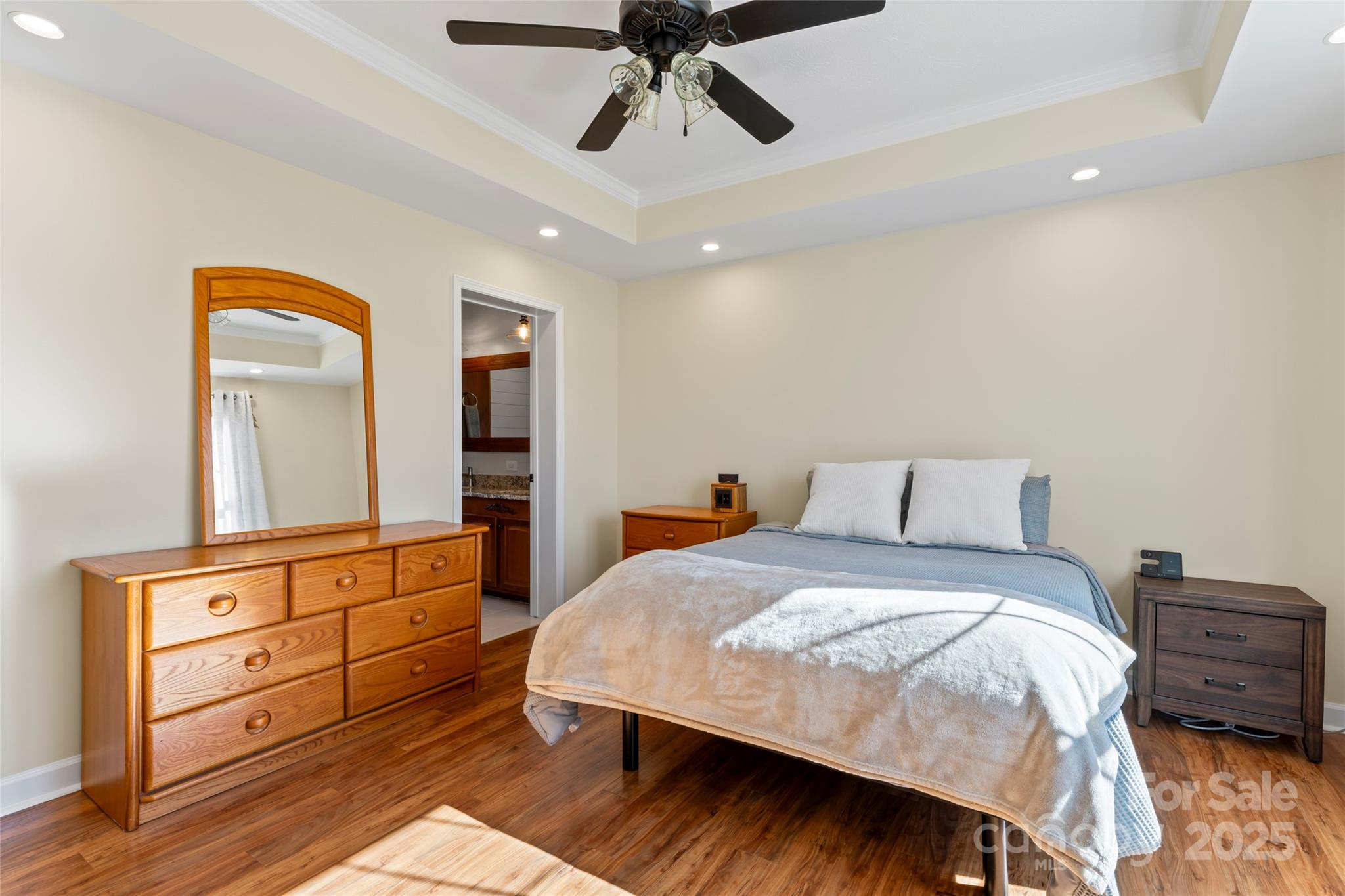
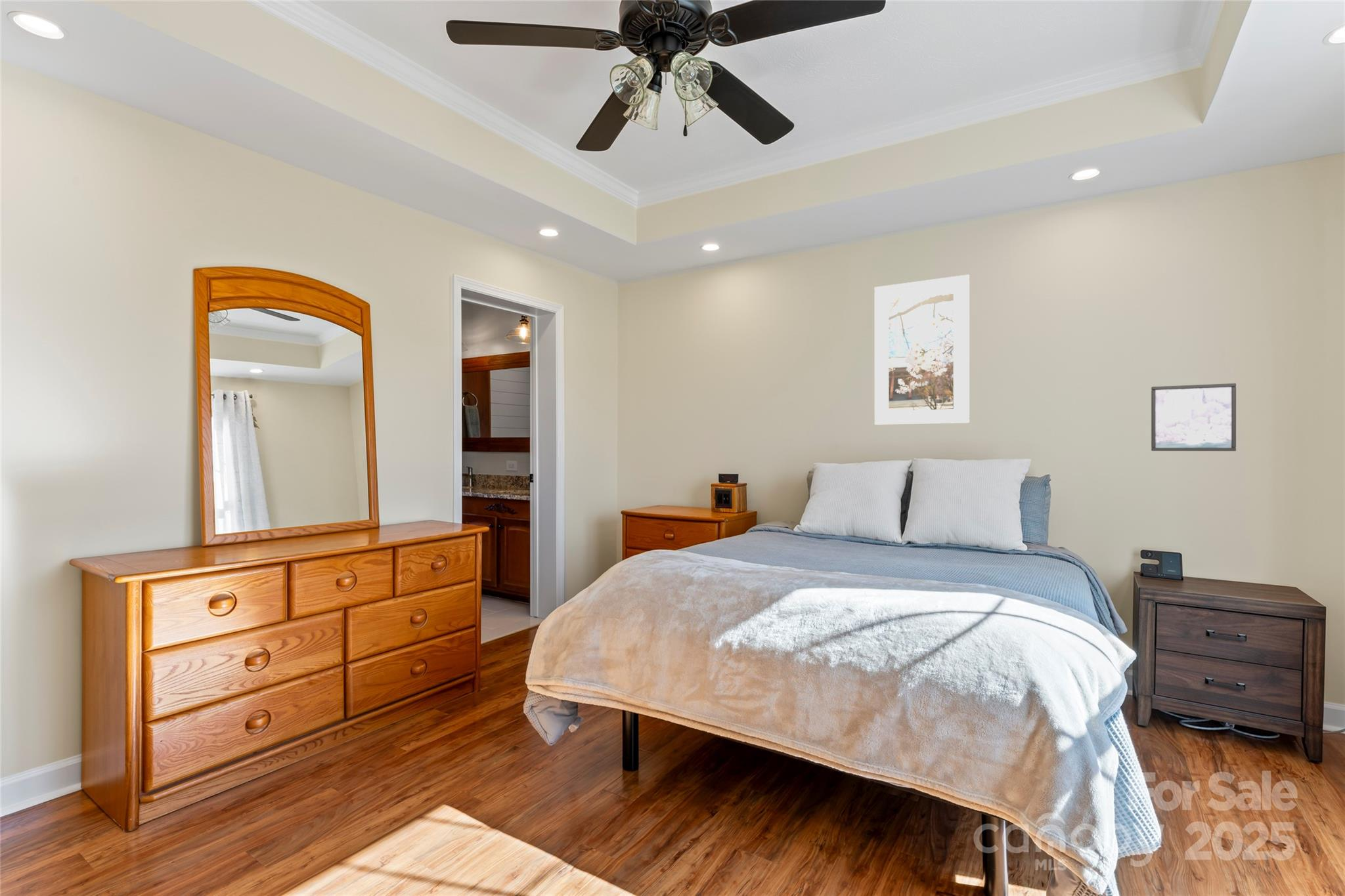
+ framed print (920, 352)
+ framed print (1192, 417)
